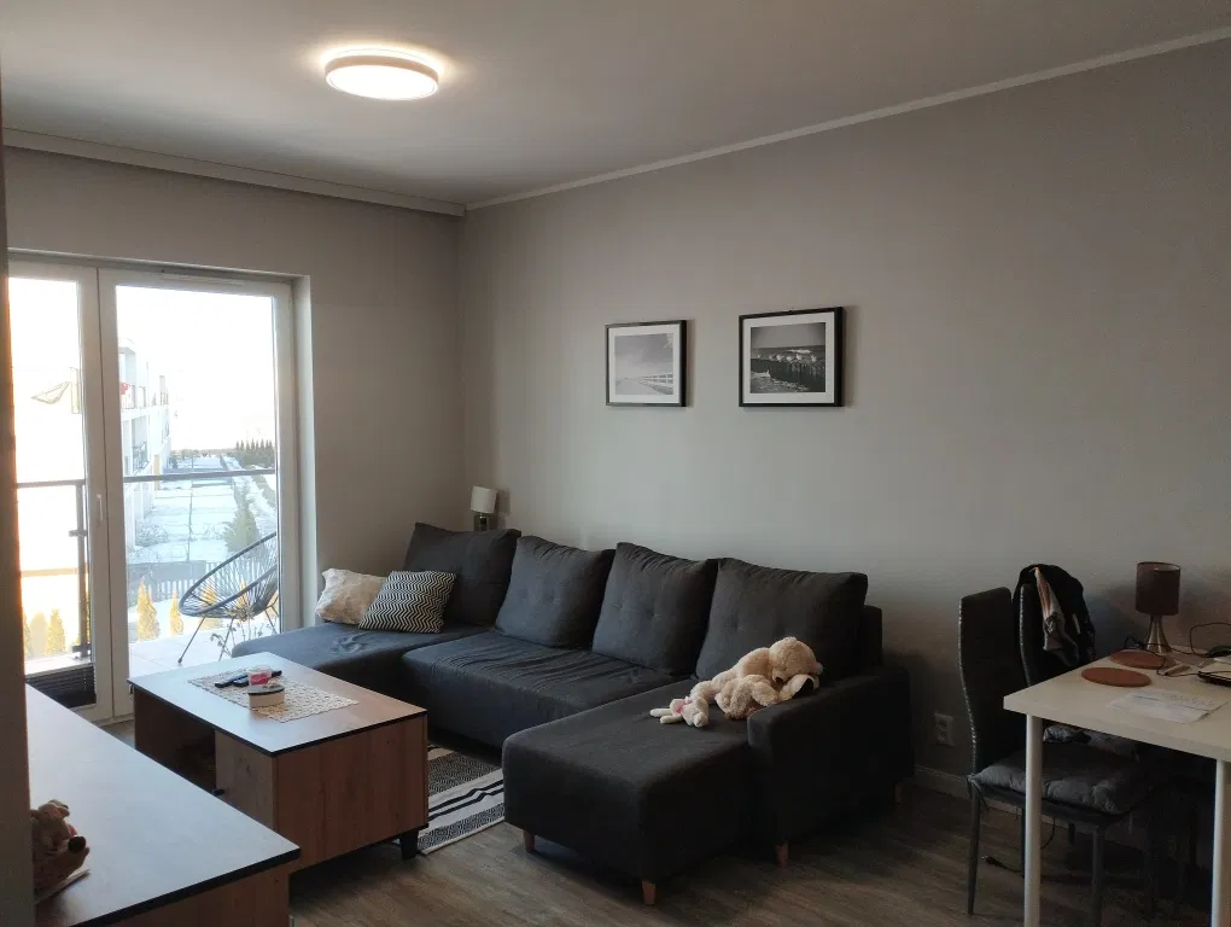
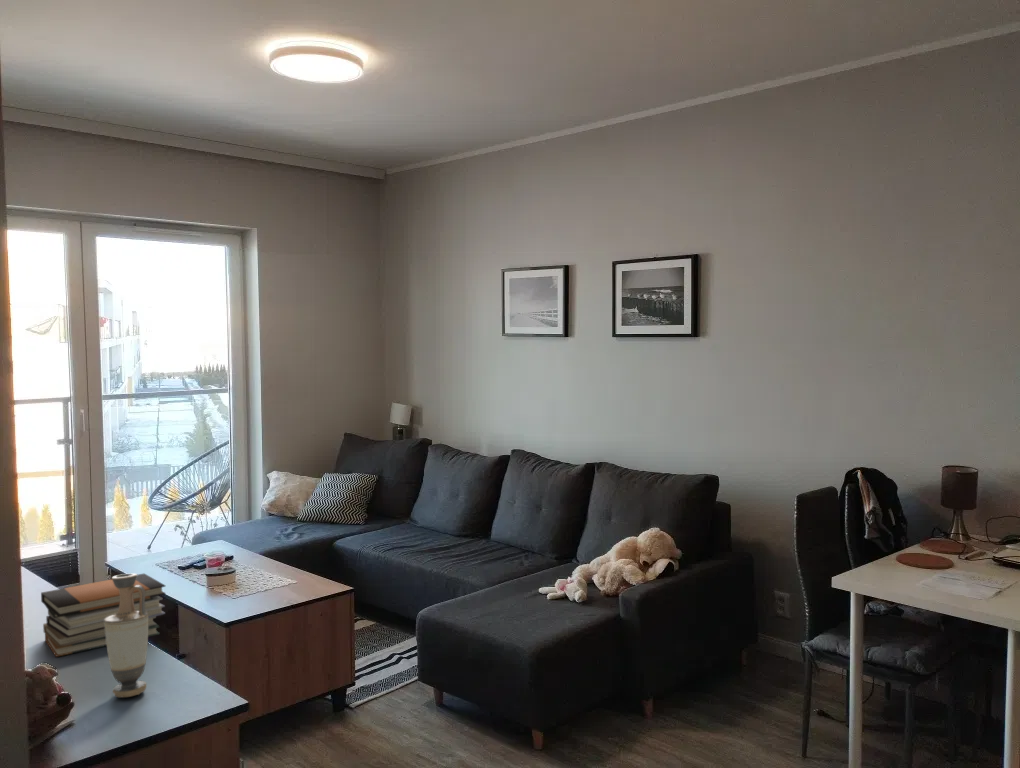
+ book stack (104, 613)
+ vase (126, 634)
